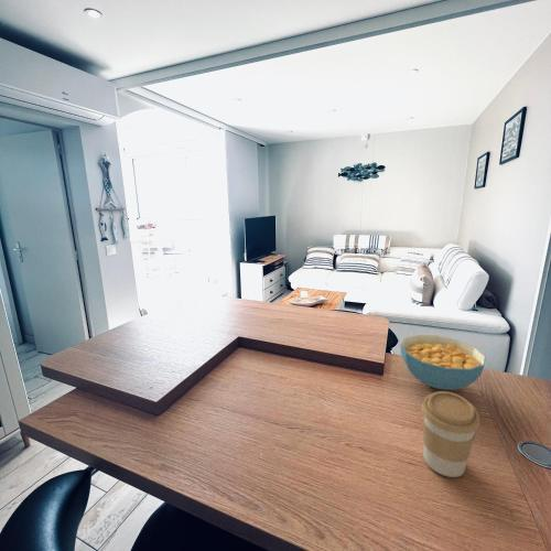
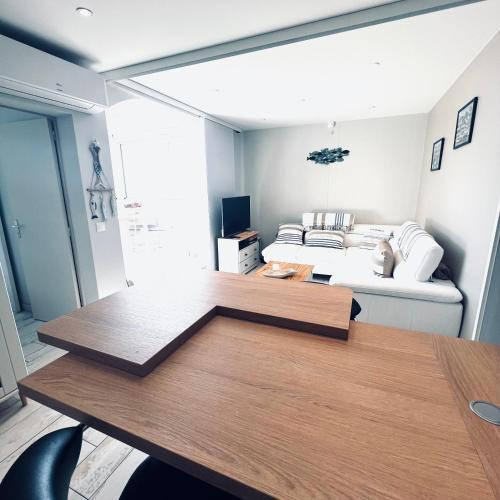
- cereal bowl (439, 366)
- coffee cup (446, 432)
